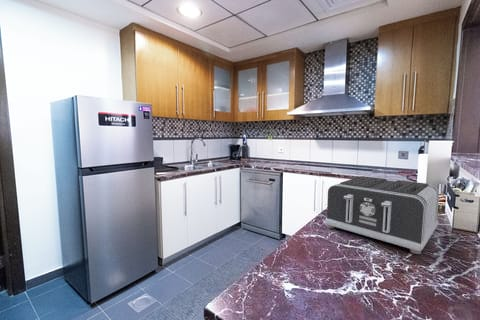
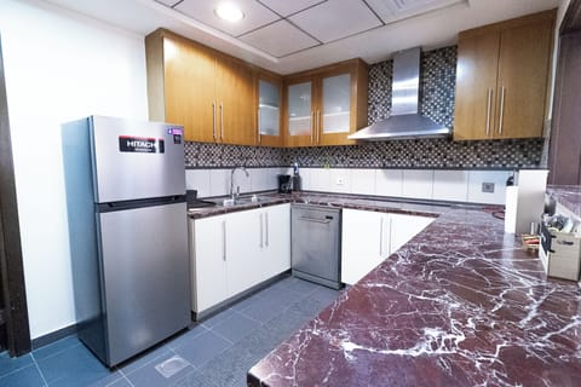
- toaster (380, 206)
